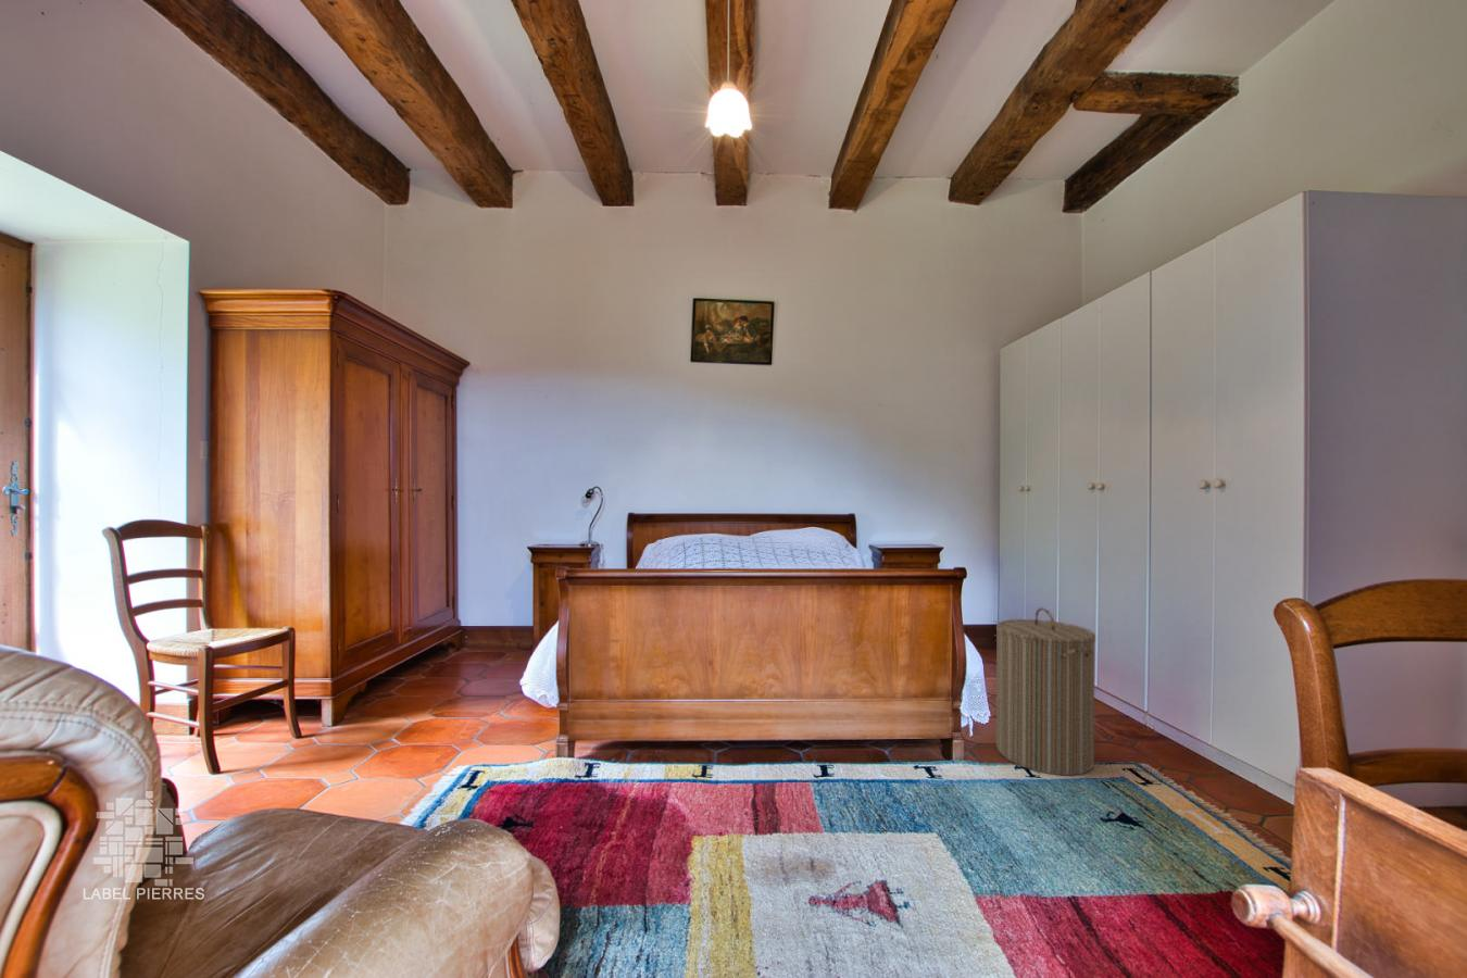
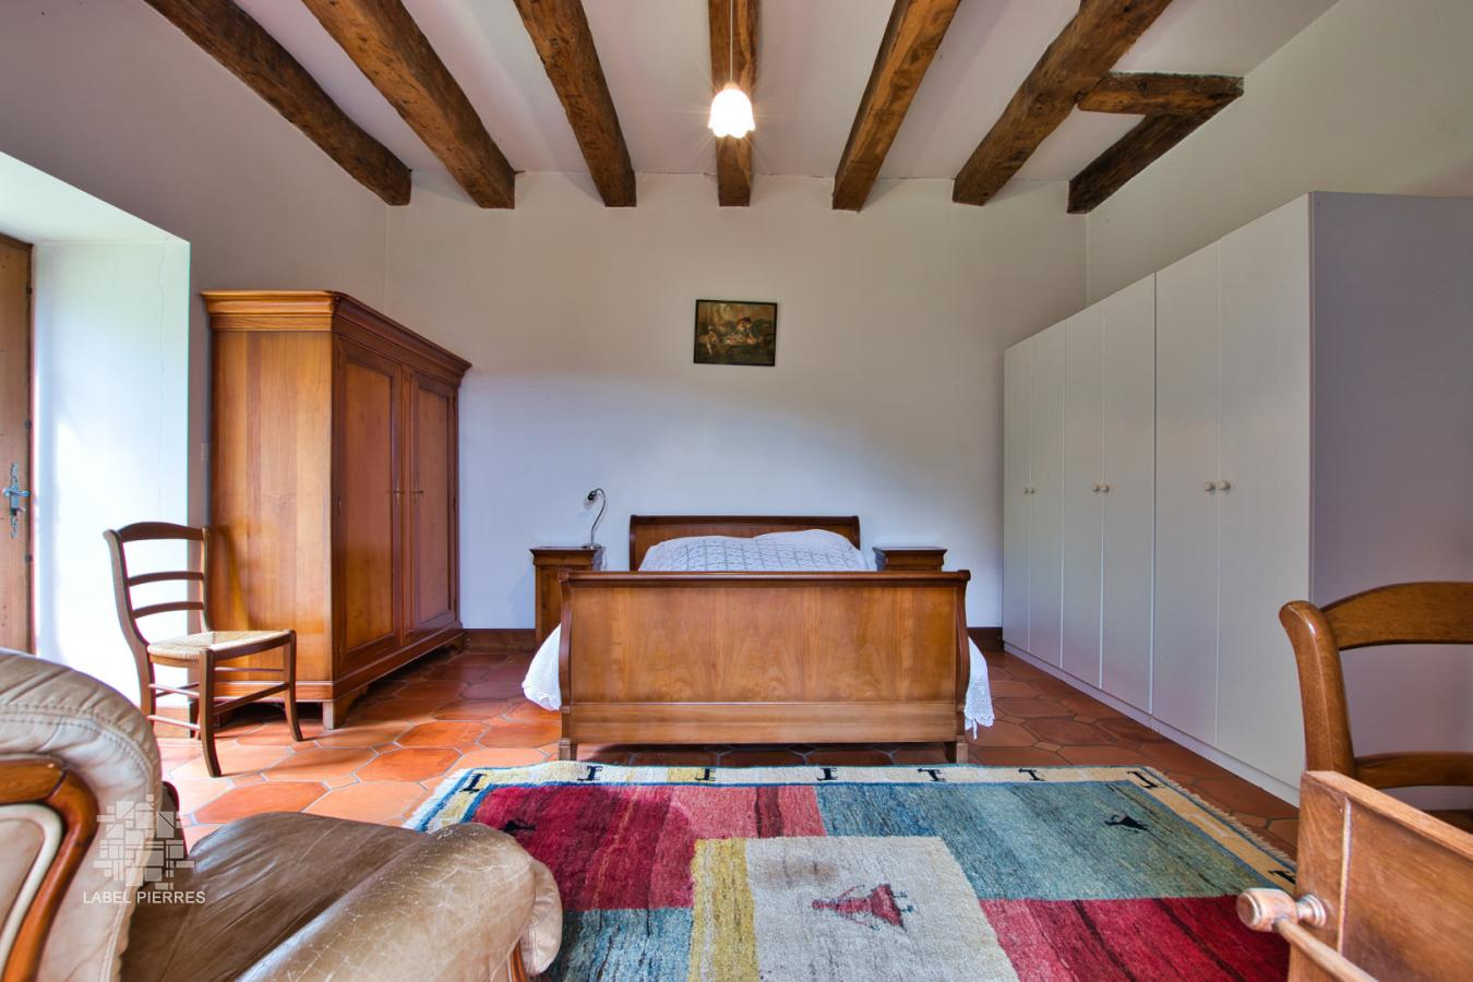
- laundry hamper (1043, 681)
